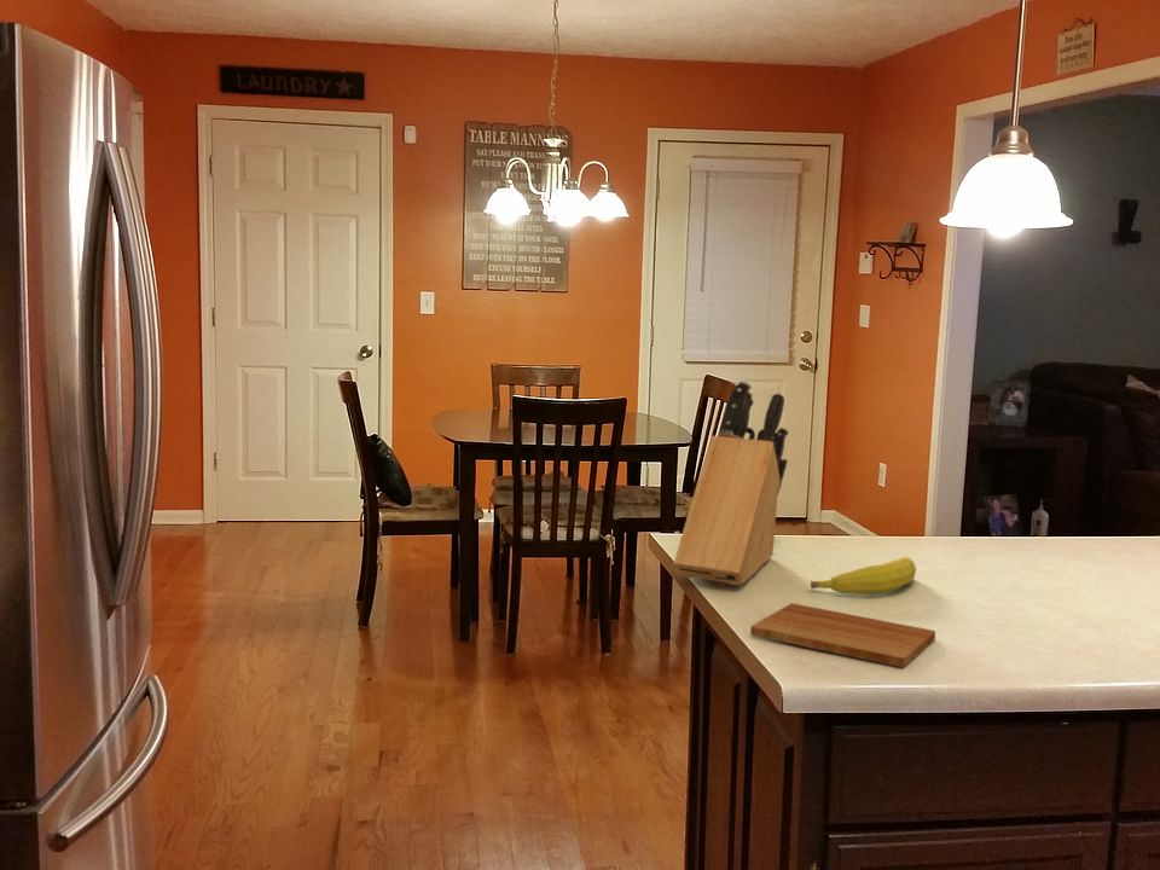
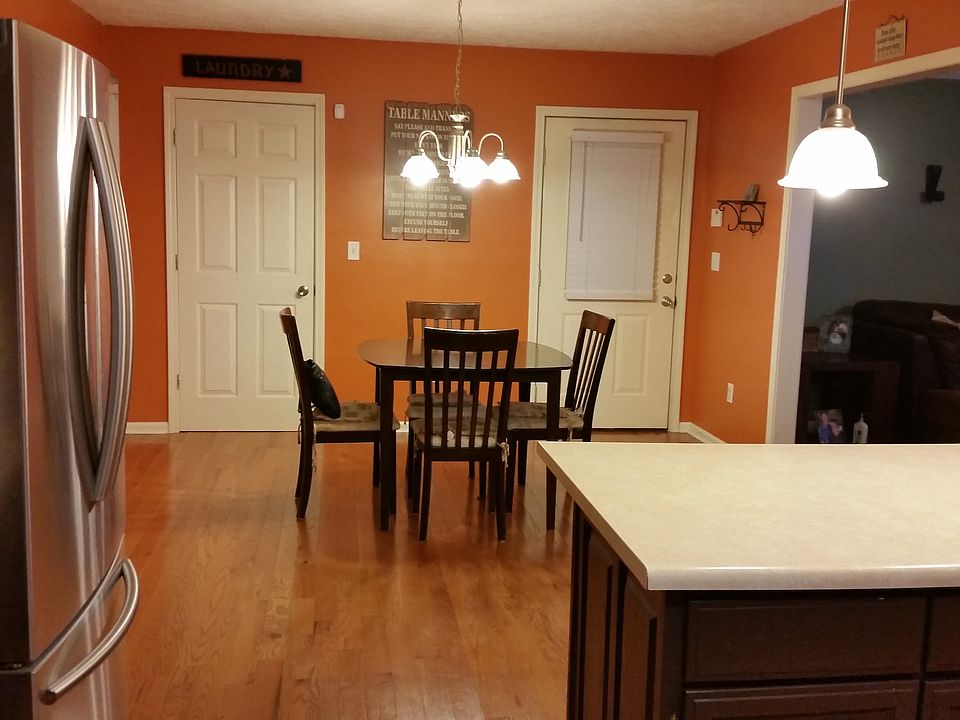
- cutting board (842, 632)
- fruit (870, 570)
- knife block (737, 475)
